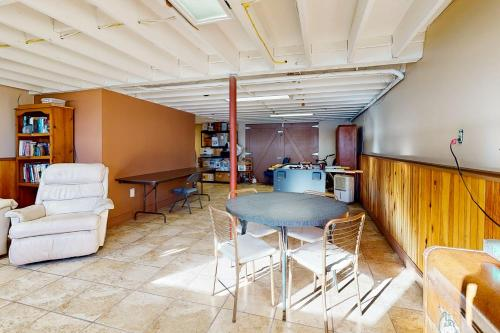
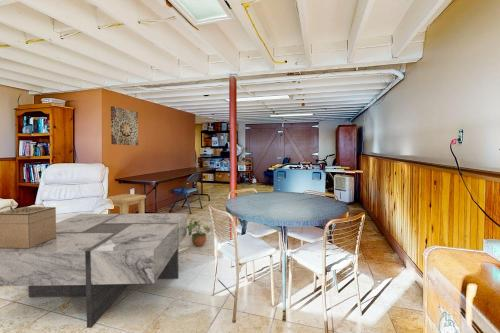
+ wall art (125, 127)
+ coffee table (108, 257)
+ side table (124, 211)
+ potted plant (196, 231)
+ decorative box (27, 226)
